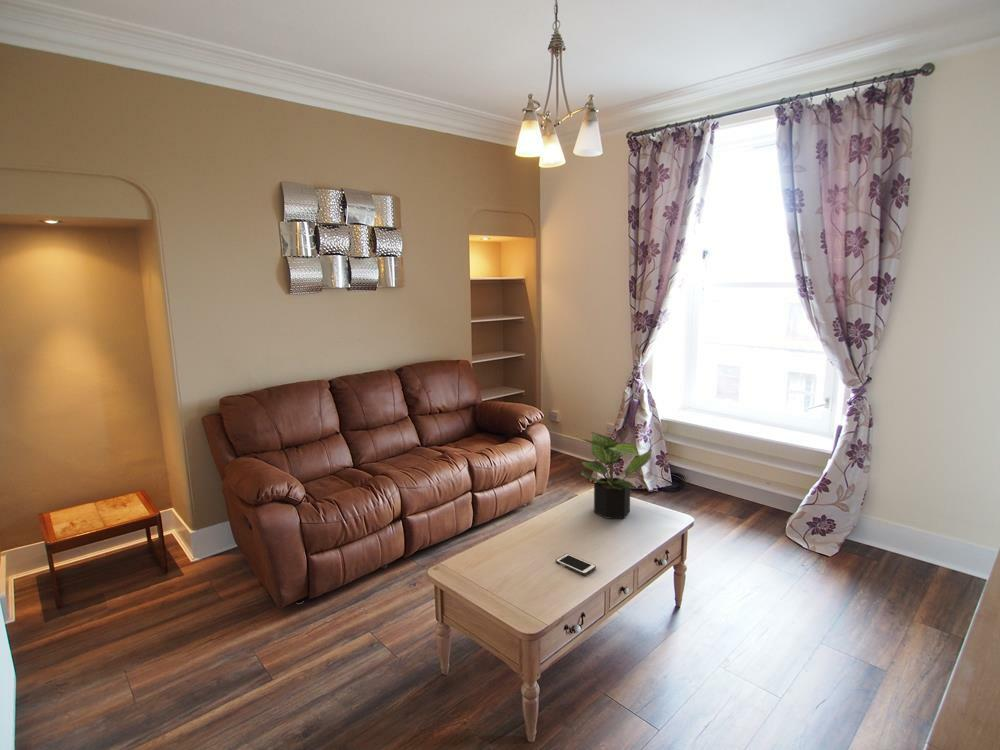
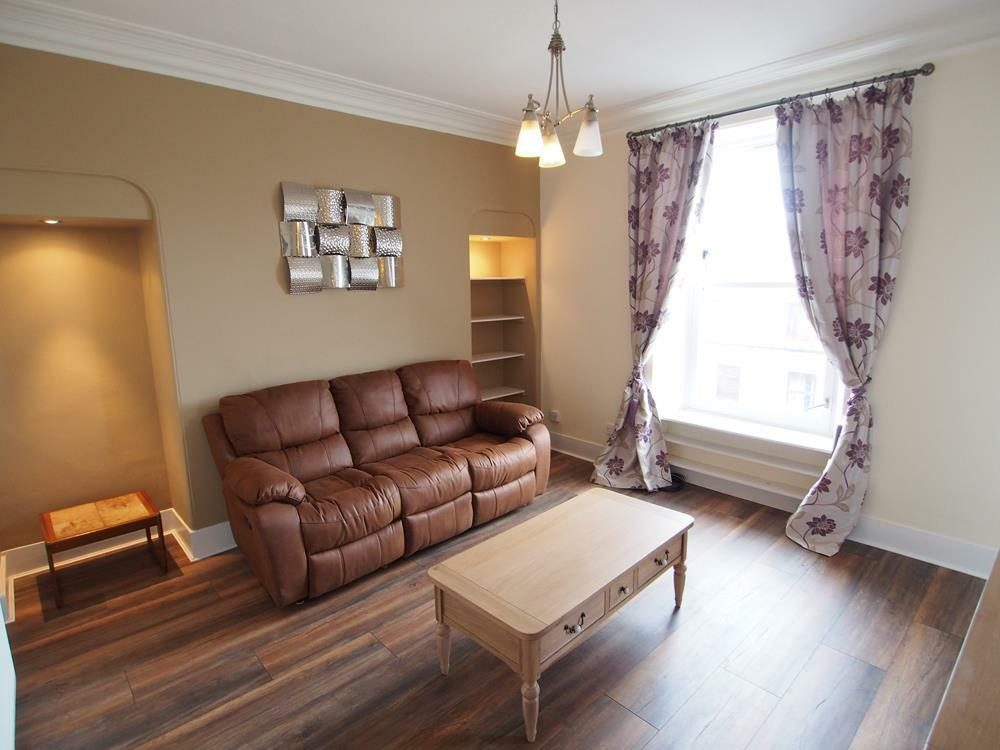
- potted plant (605, 470)
- cell phone (575, 564)
